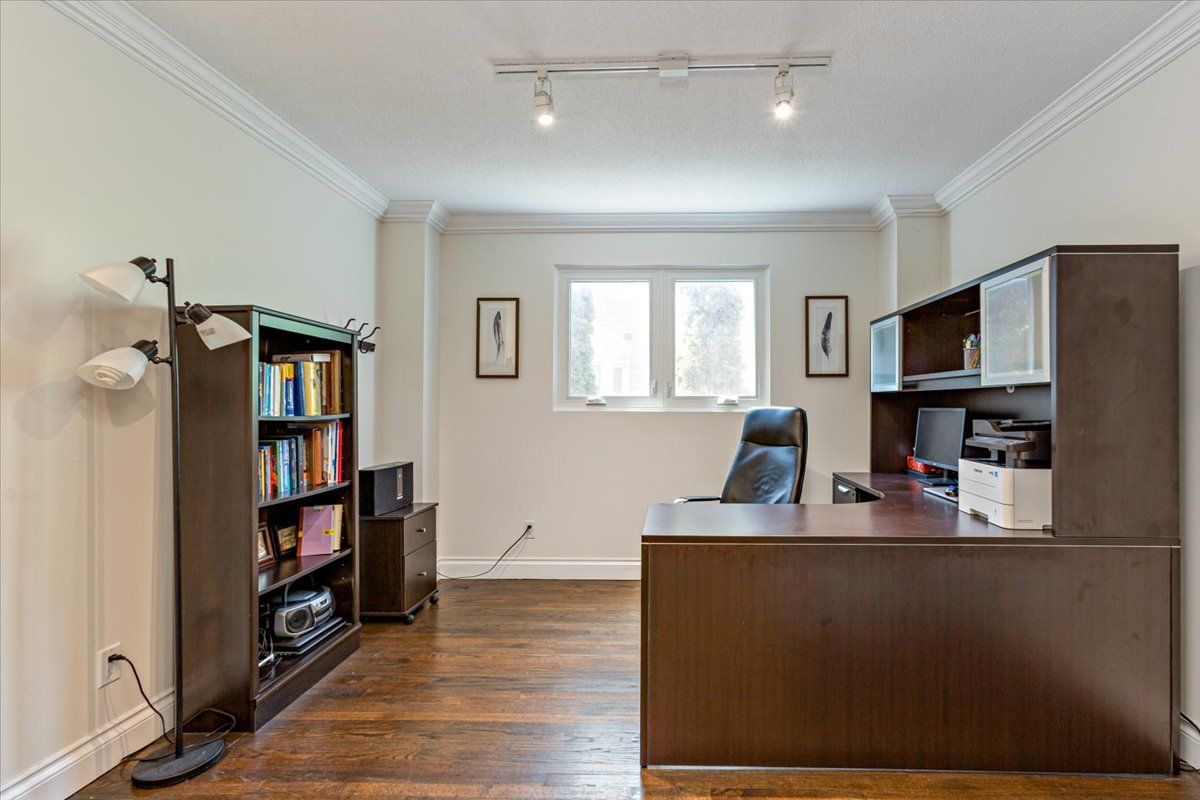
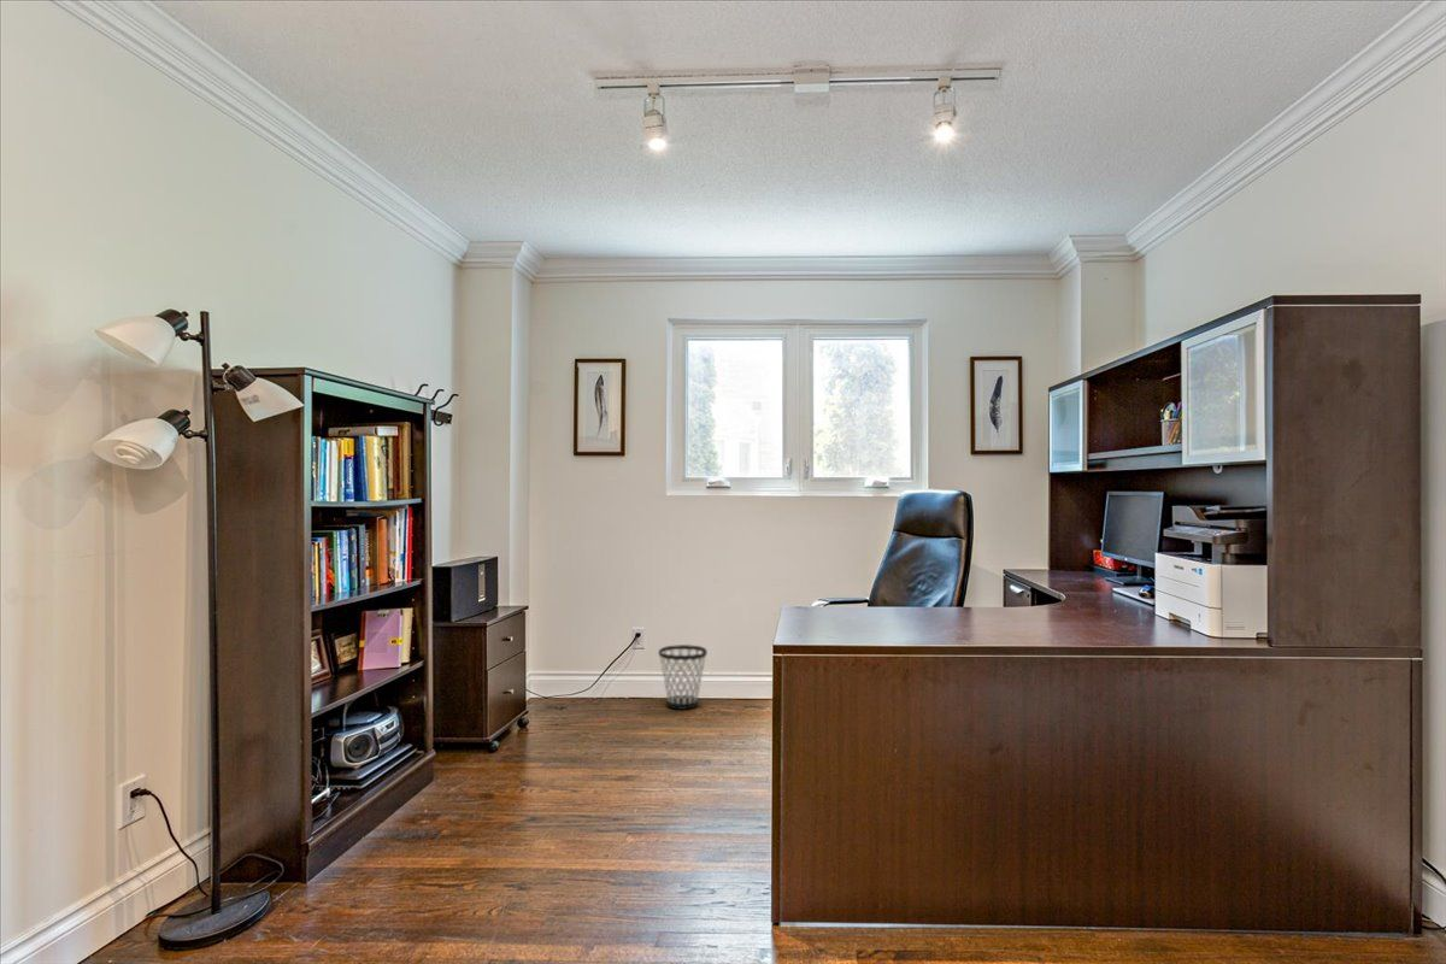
+ wastebasket (683, 677)
